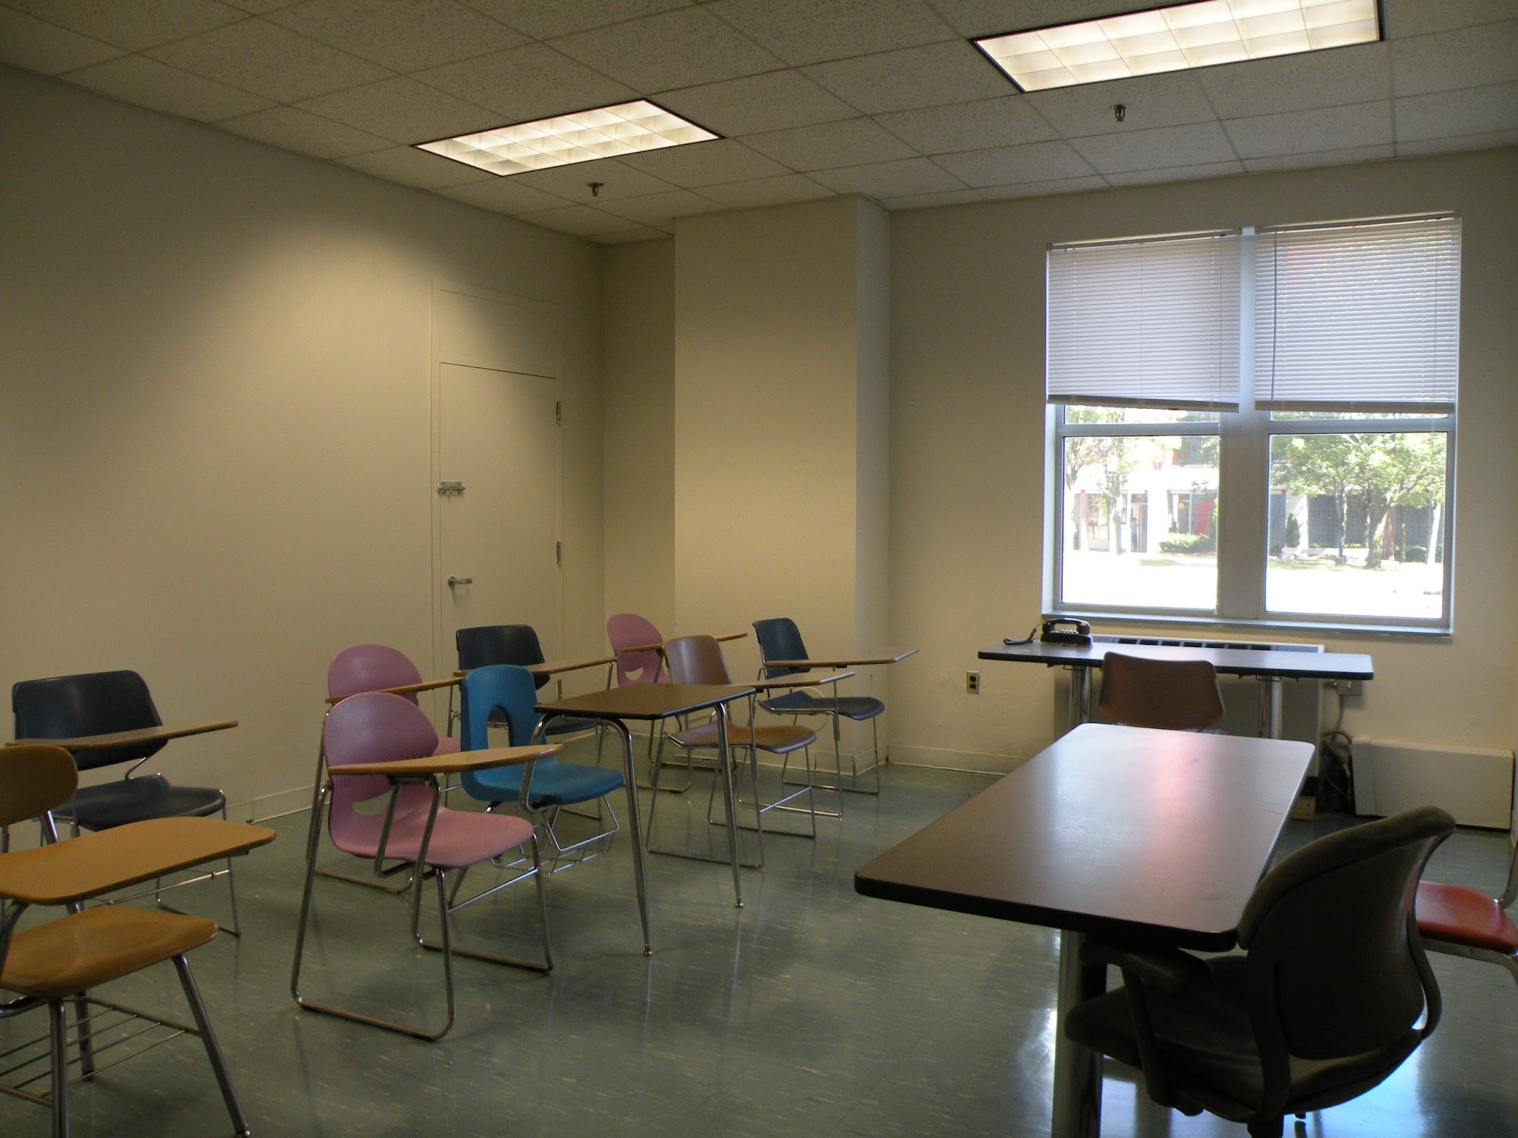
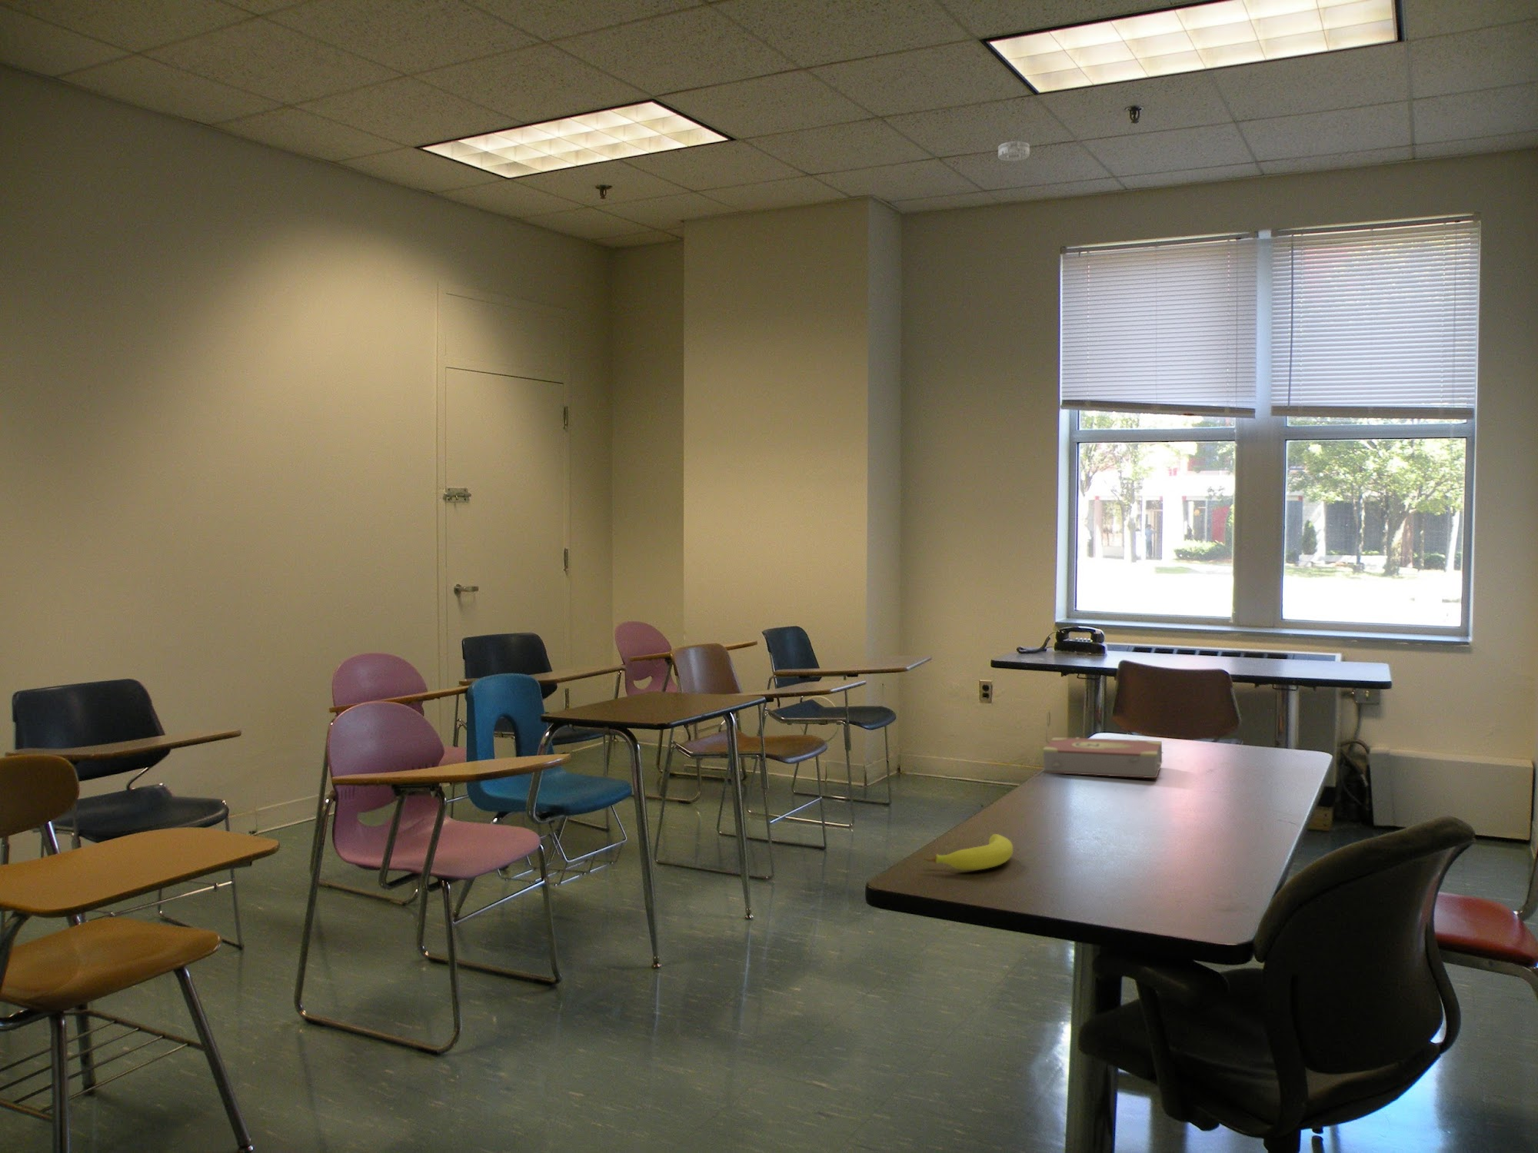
+ book (1104, 741)
+ fruit (974, 851)
+ smoke detector (1014, 150)
